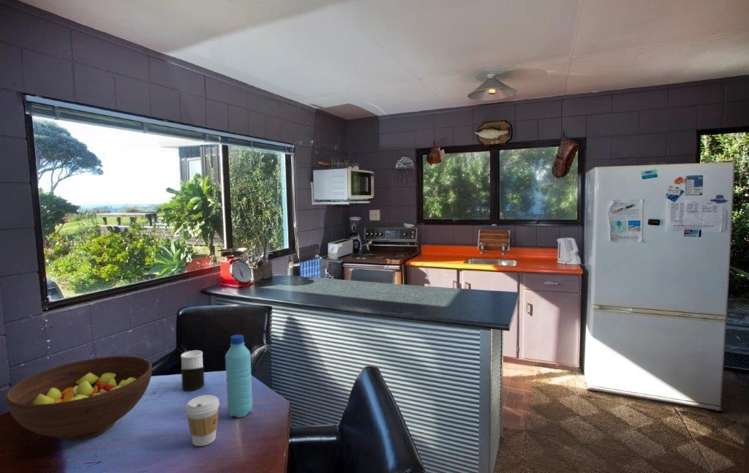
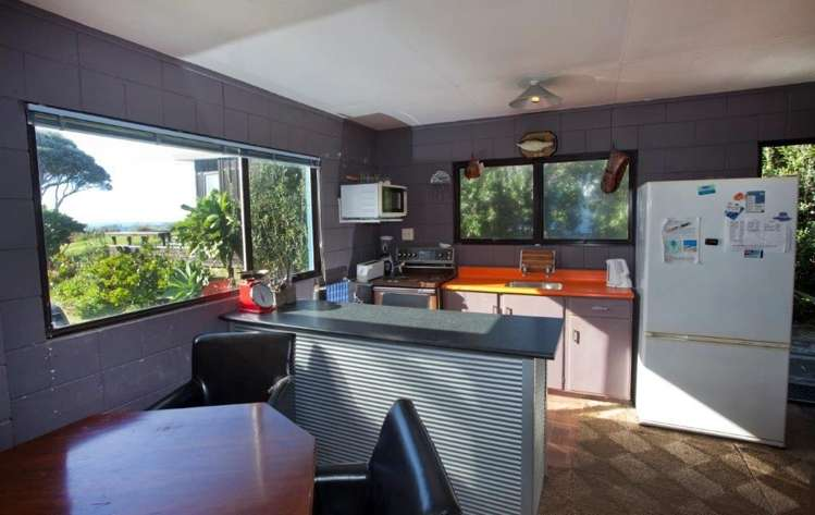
- water bottle (238, 374)
- coffee cup (203, 419)
- cup (193, 368)
- fruit bowl (86, 403)
